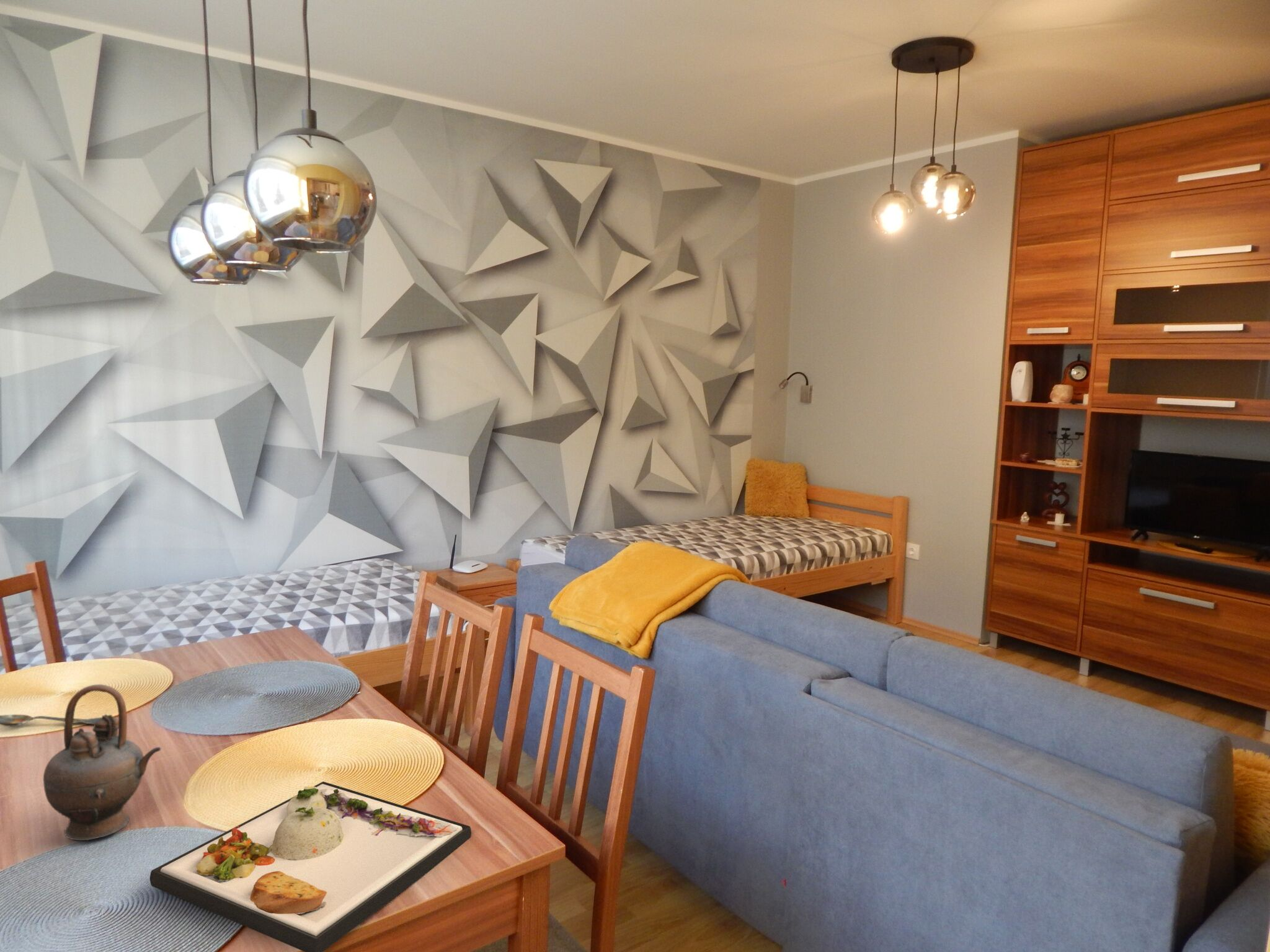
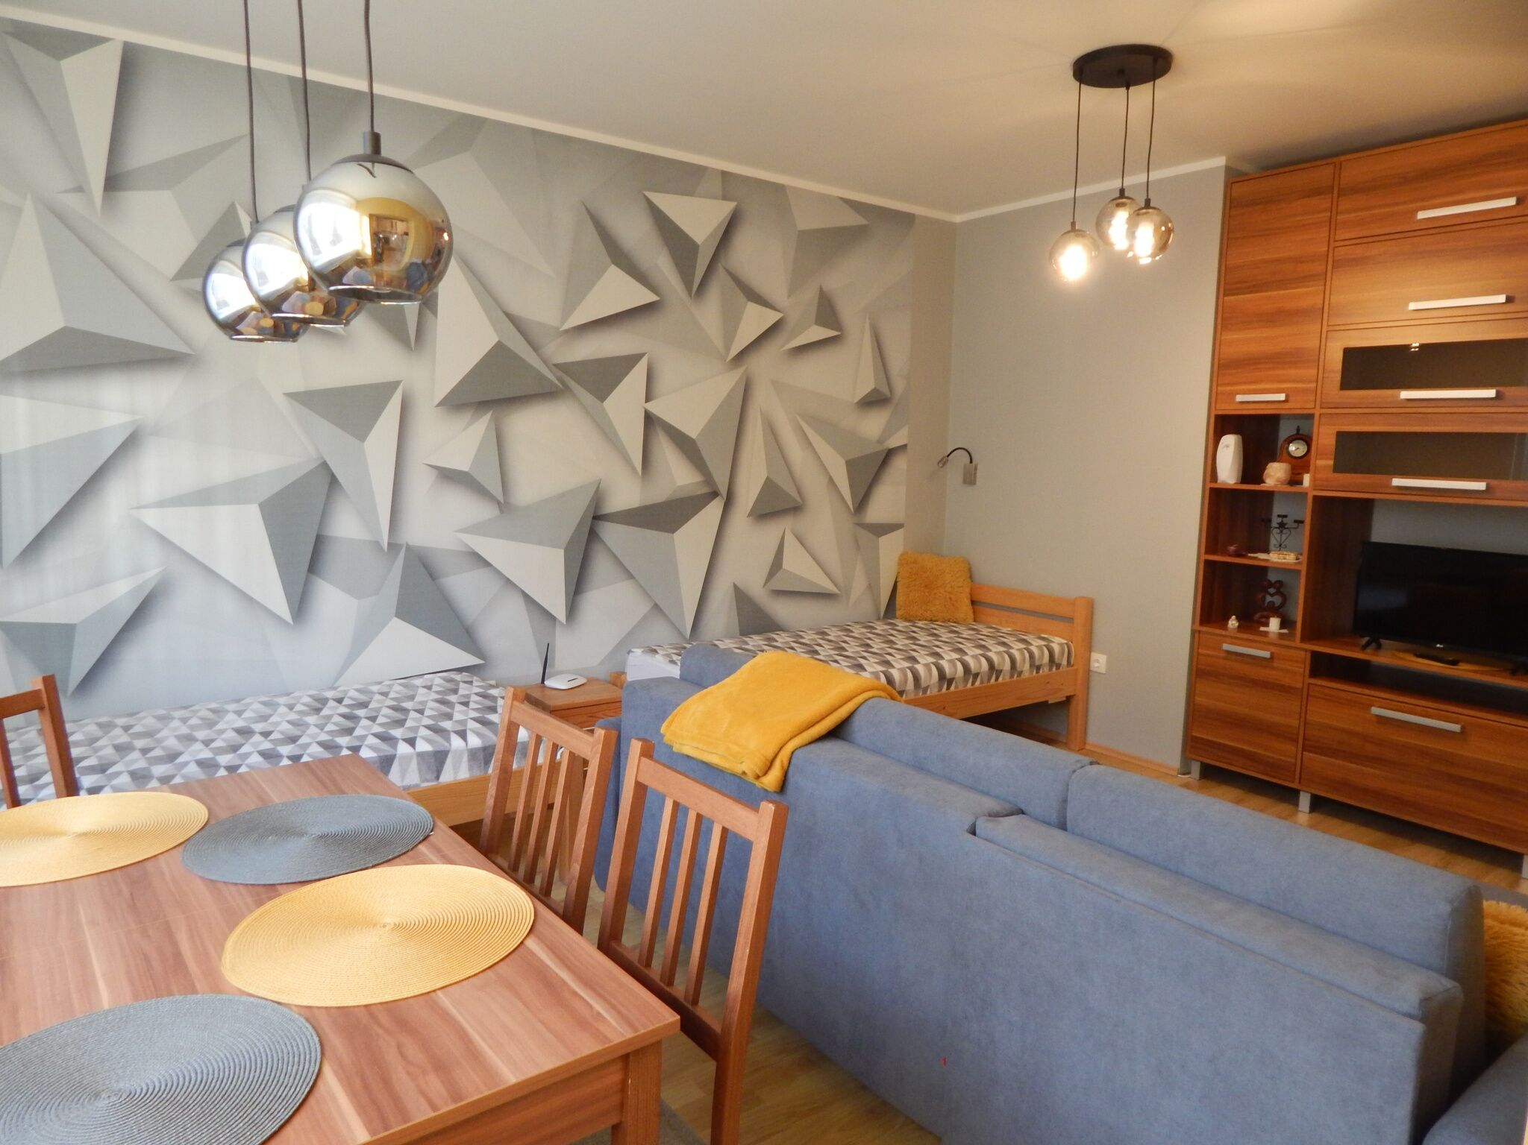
- teapot (105, 758)
- dinner plate (320, 838)
- spoon (53, 720)
